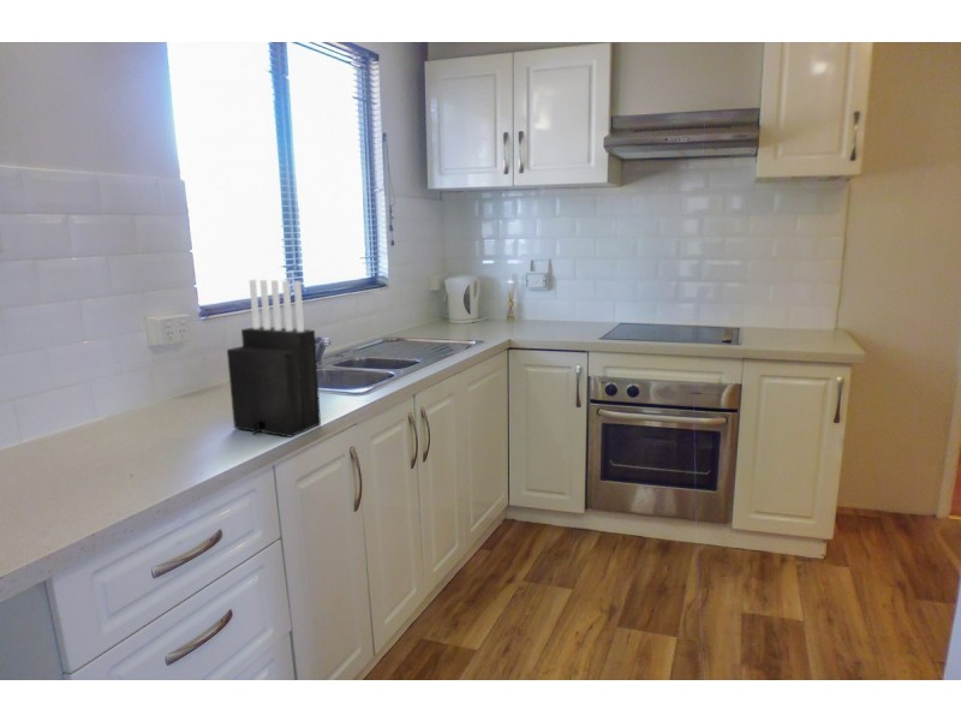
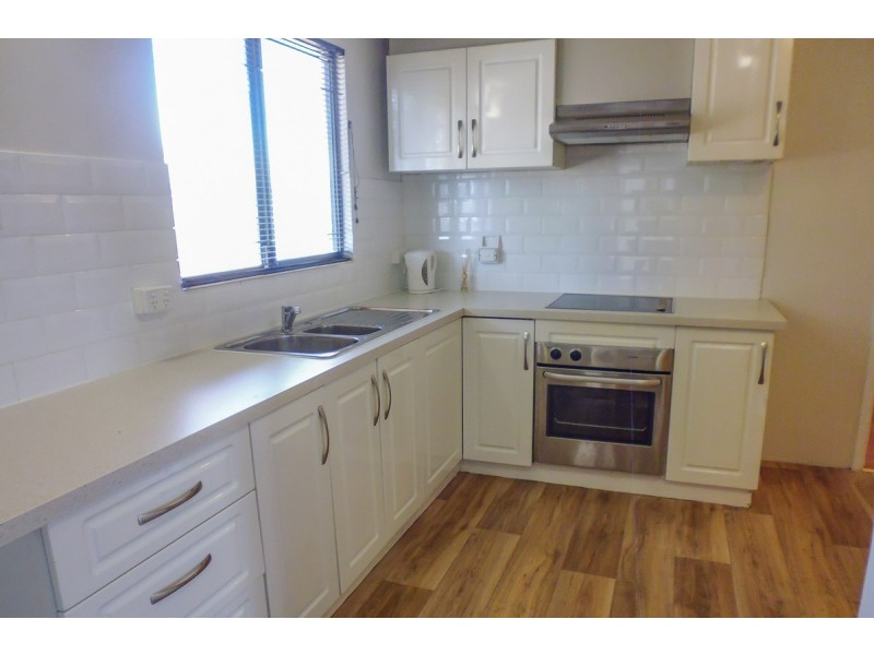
- knife block (268, 356)
